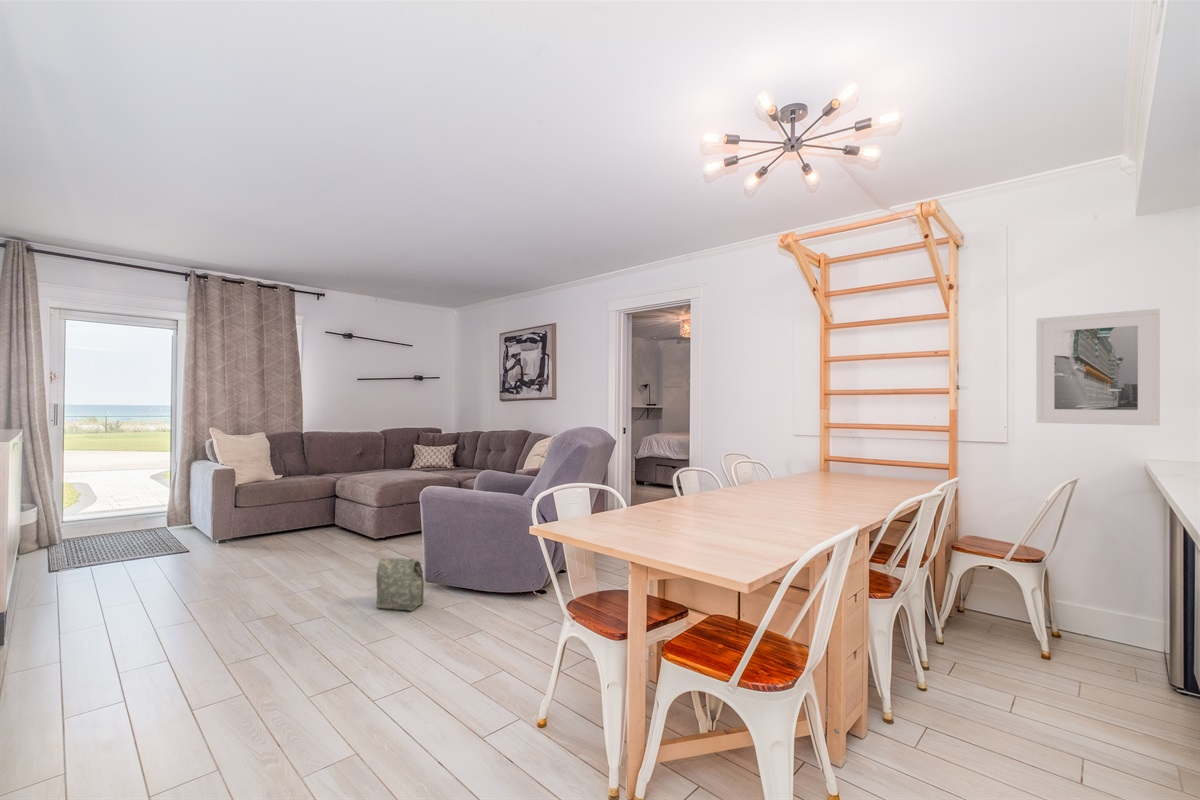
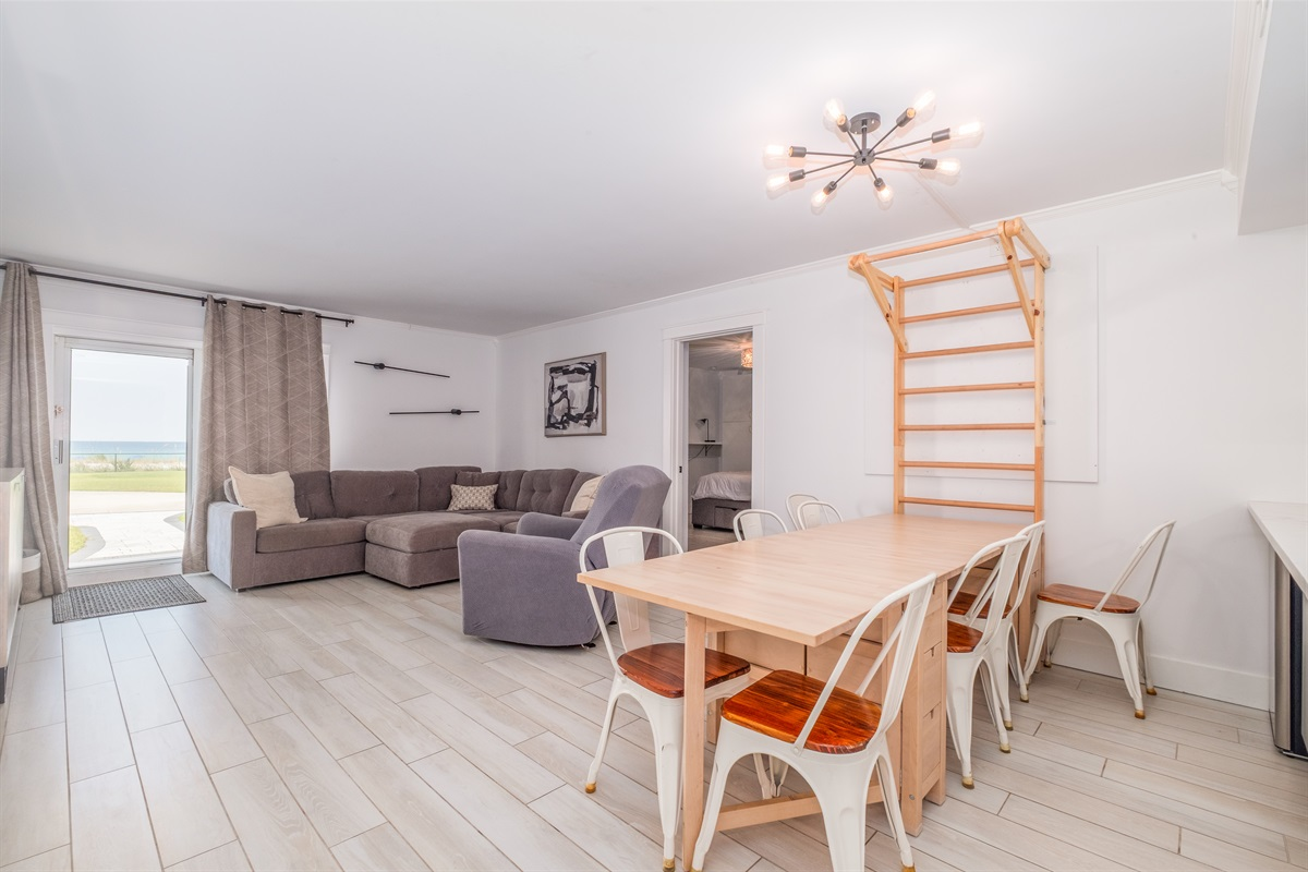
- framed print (1094, 369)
- bag (400, 581)
